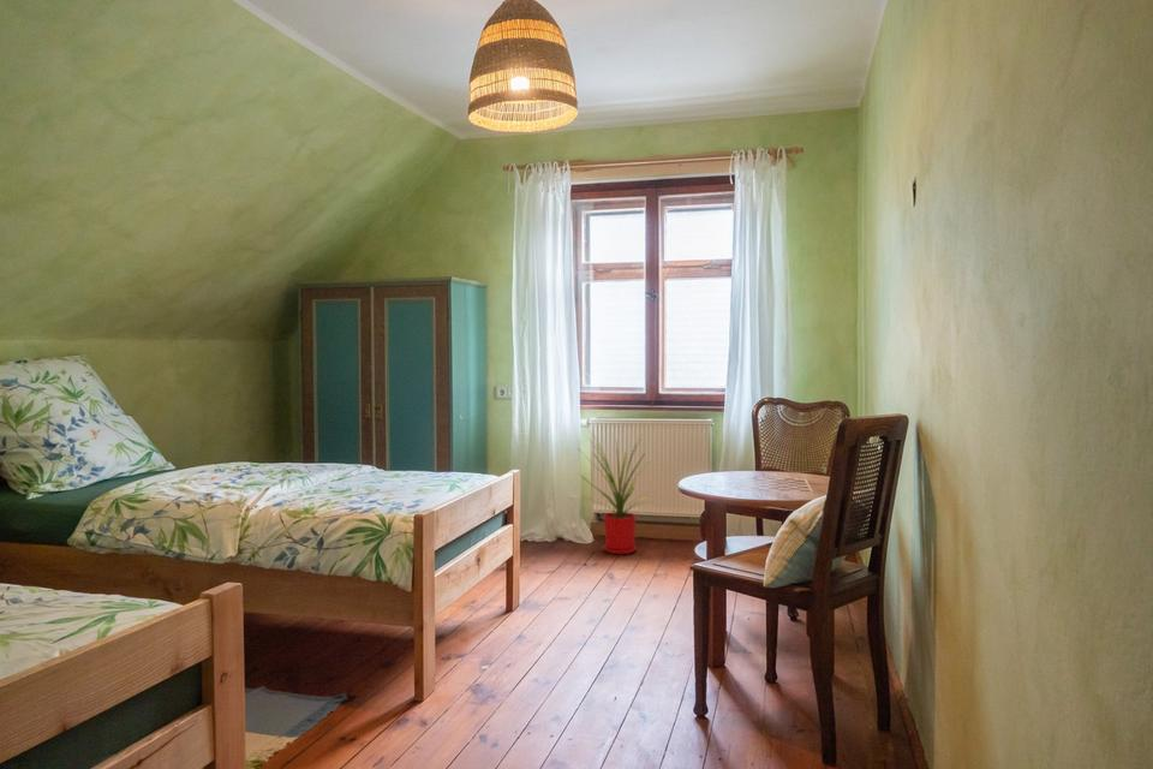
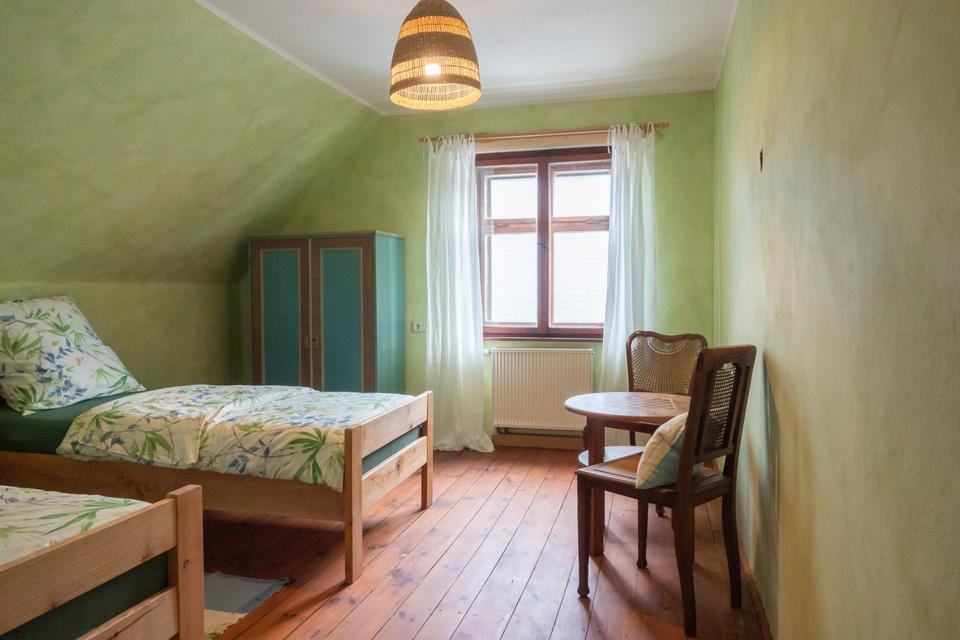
- house plant (620, 493)
